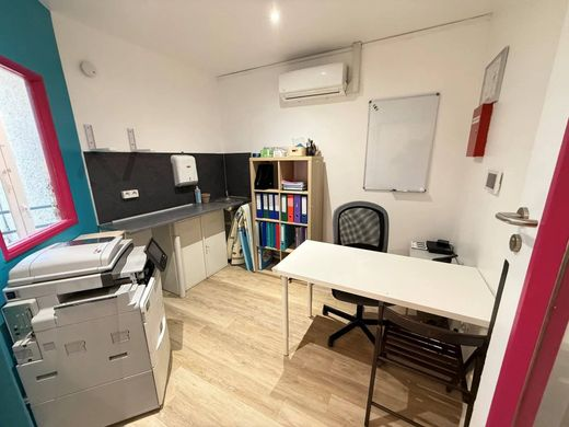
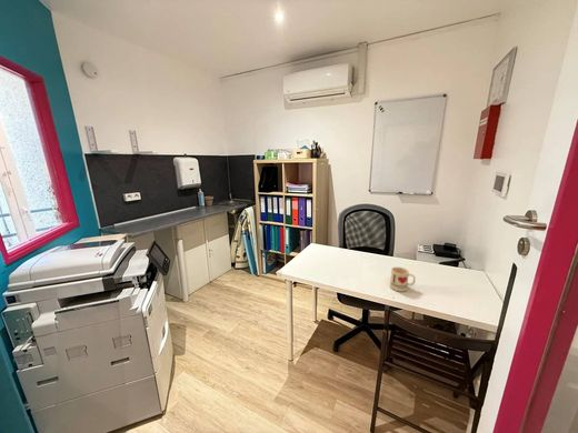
+ mug (402, 279)
